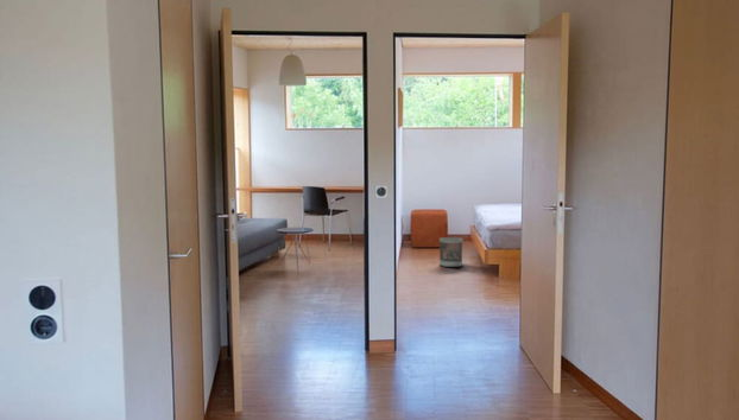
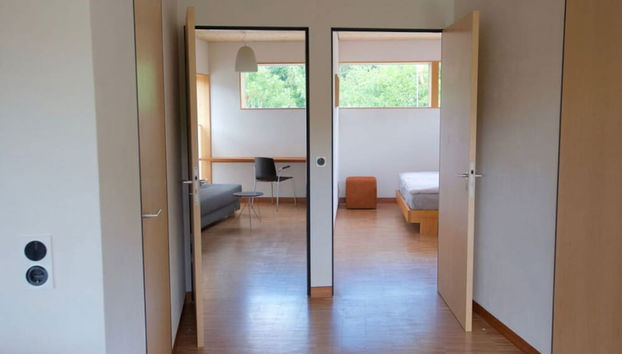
- wastebasket (450, 252)
